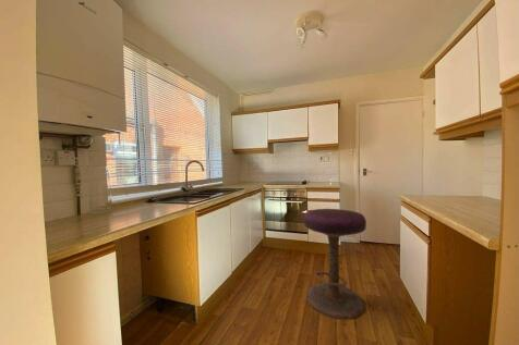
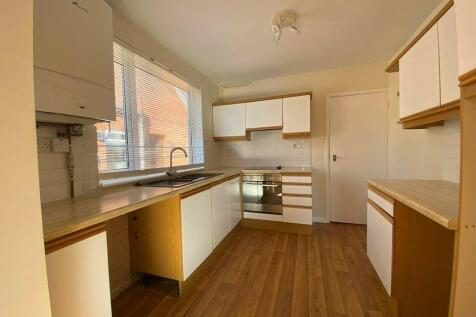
- stool (334, 255)
